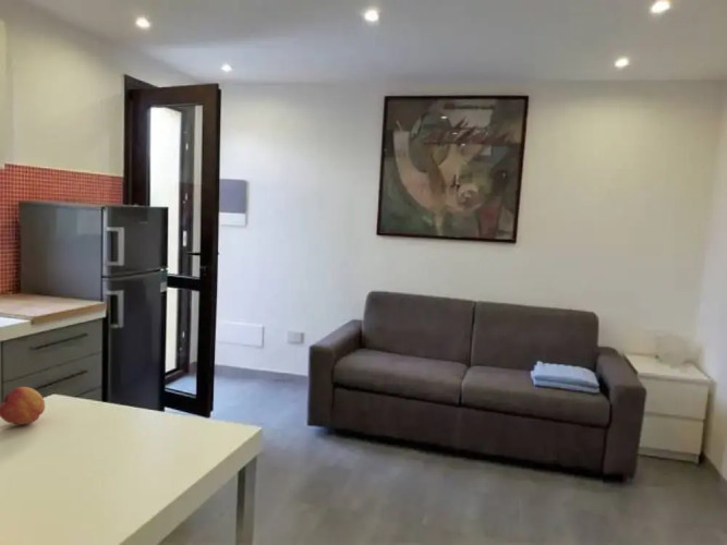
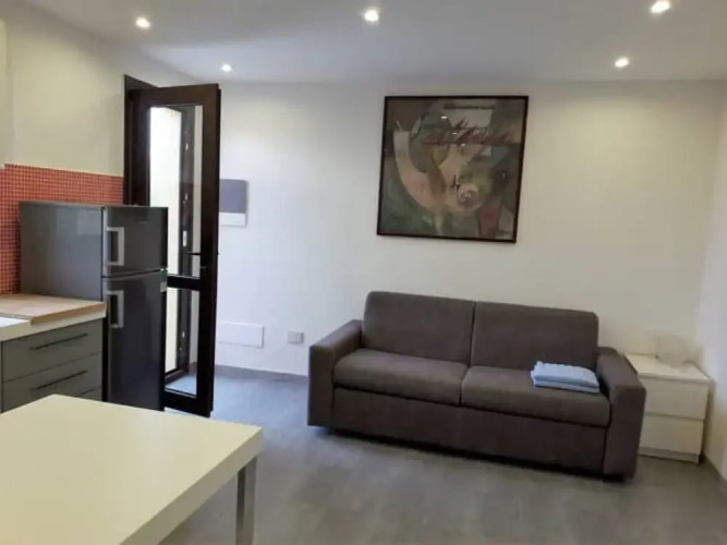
- fruit (22, 404)
